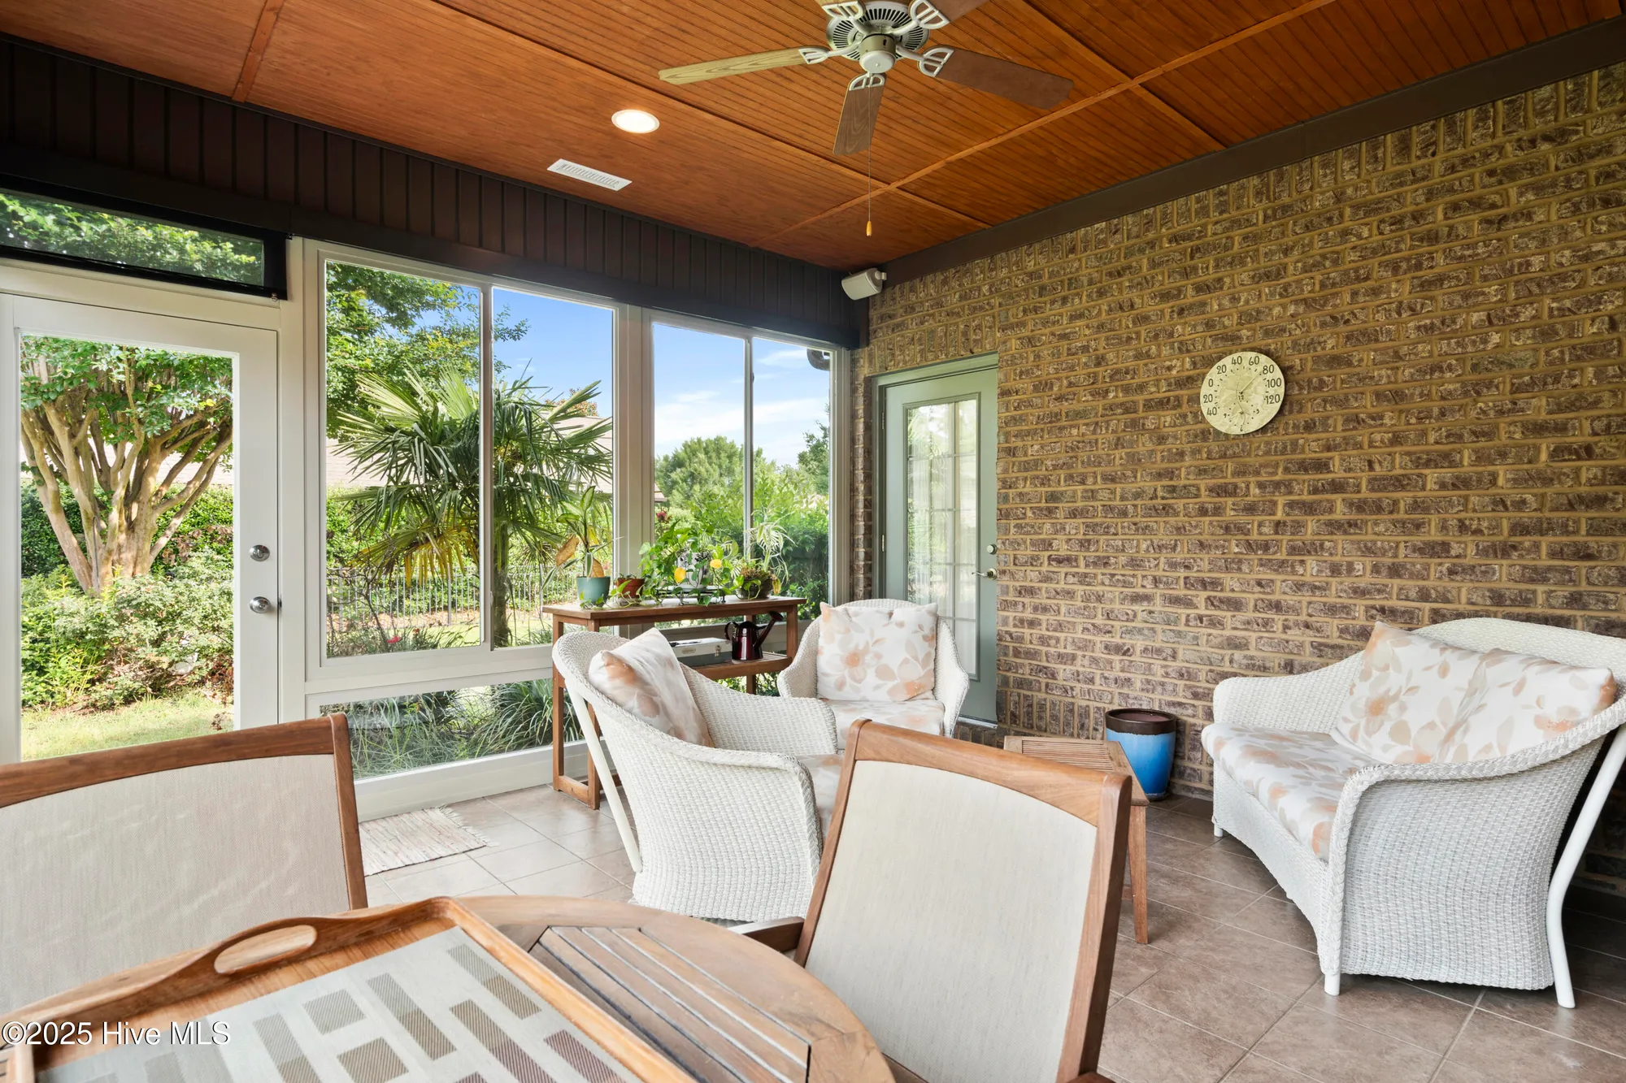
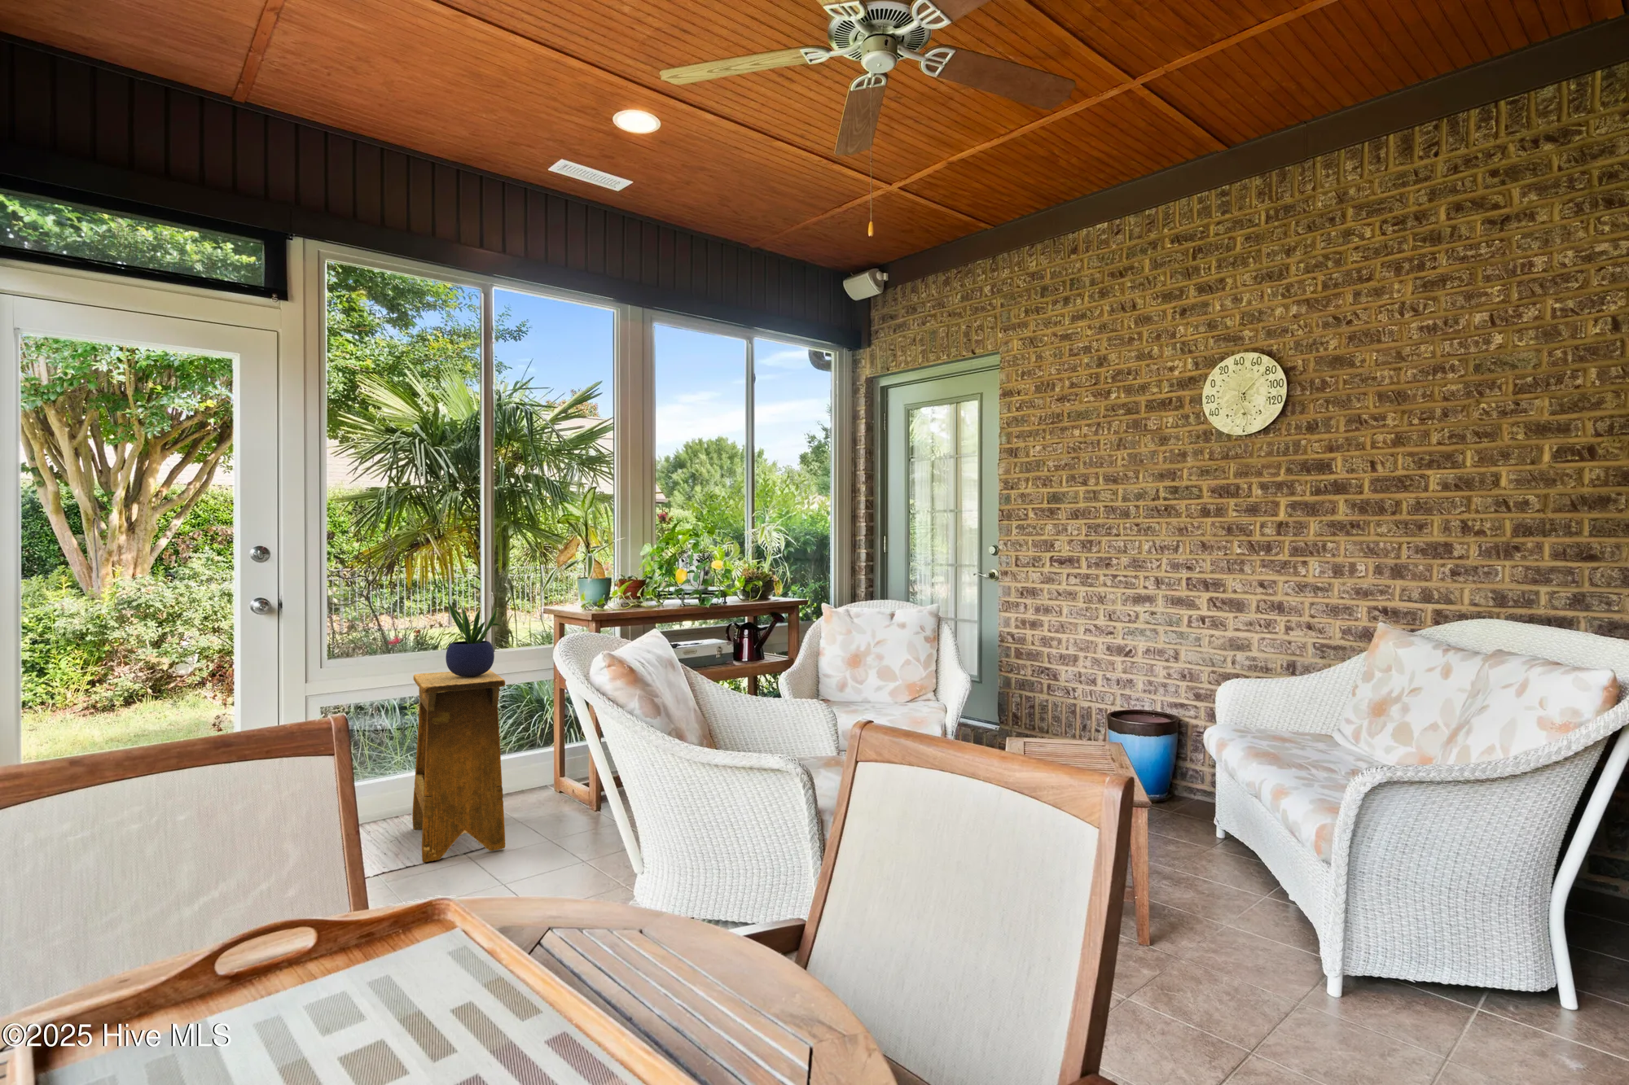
+ potted plant (471, 637)
+ stool (457, 757)
